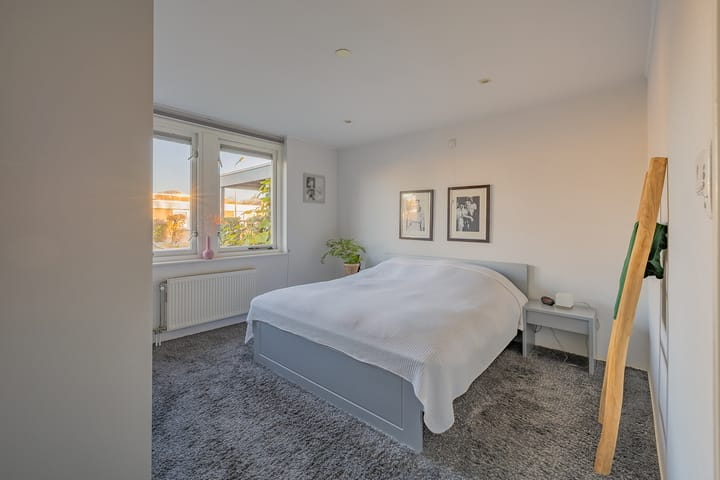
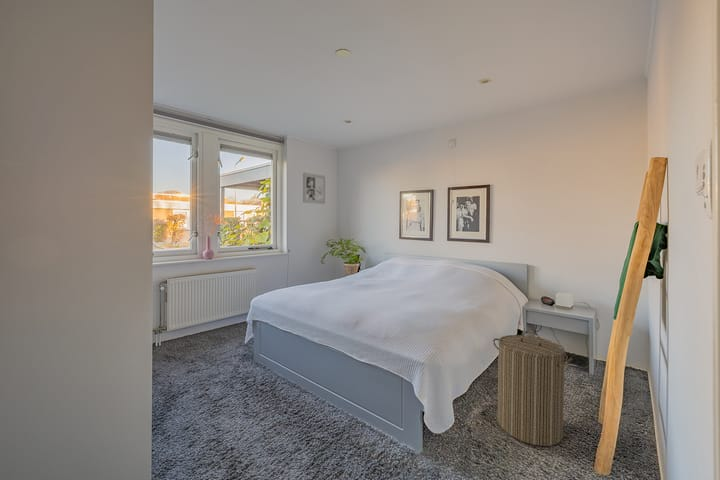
+ laundry hamper (529, 379)
